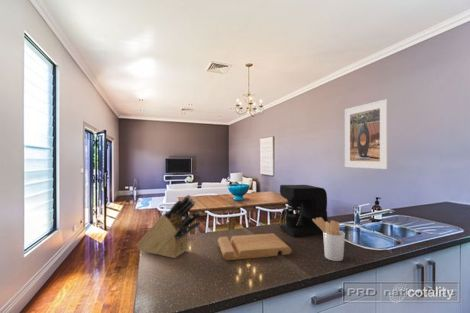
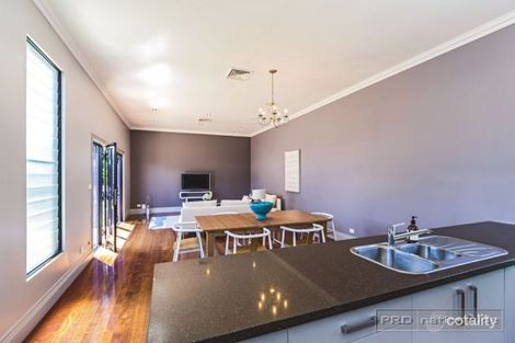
- coffee maker (300, 208)
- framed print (364, 136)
- knife block (168, 223)
- utensil holder (328, 237)
- cutting board (252, 245)
